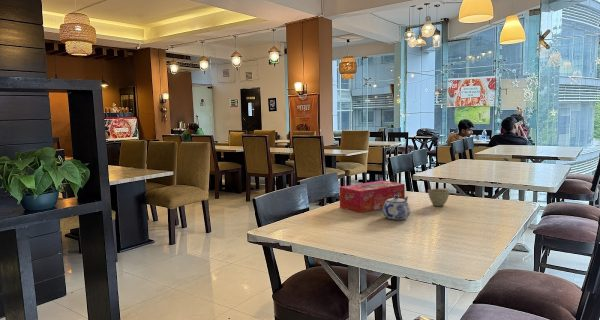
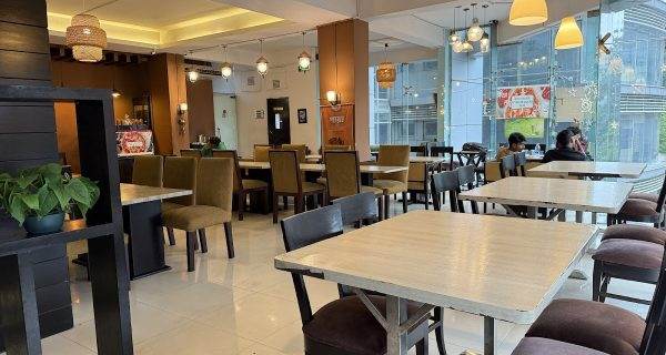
- tissue box (372, 195)
- teapot (397, 206)
- flower pot (438, 197)
